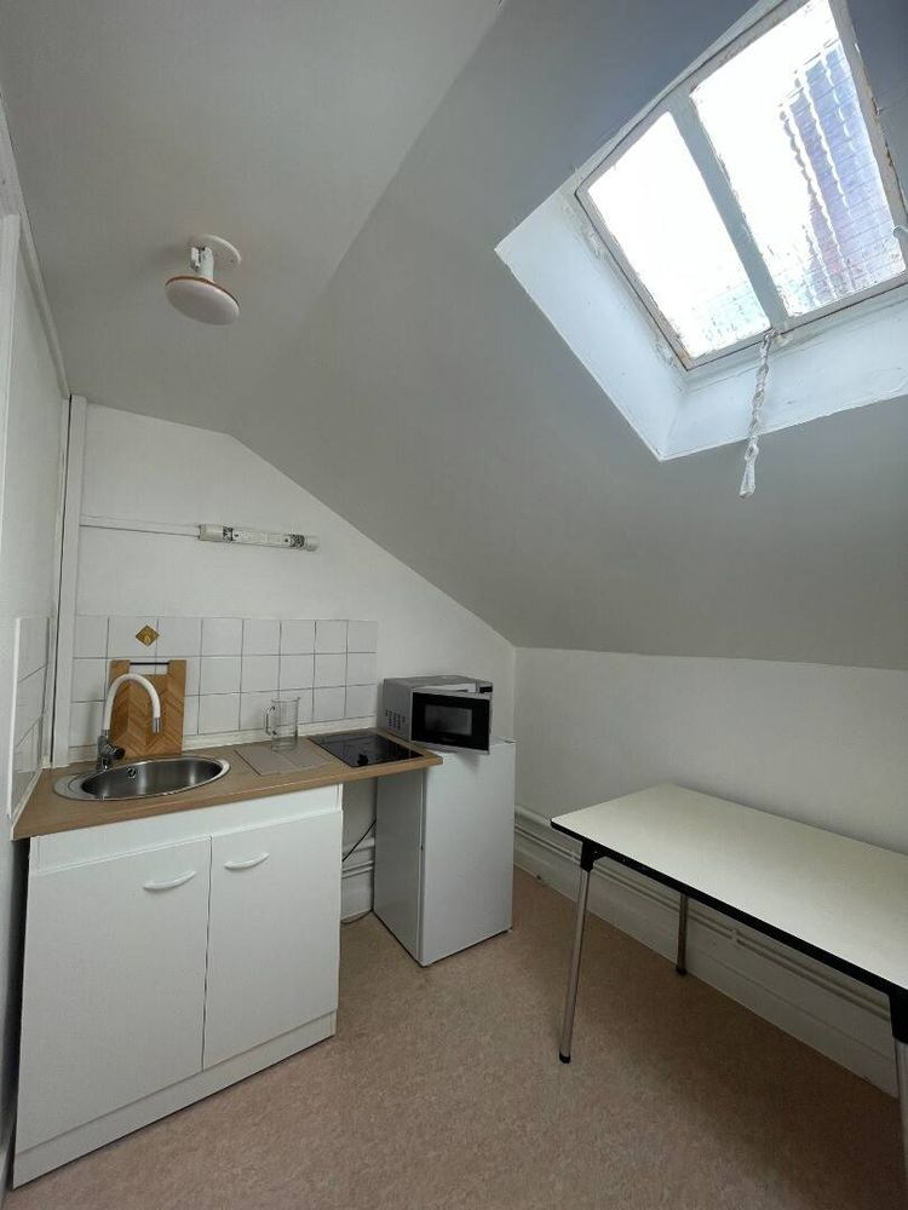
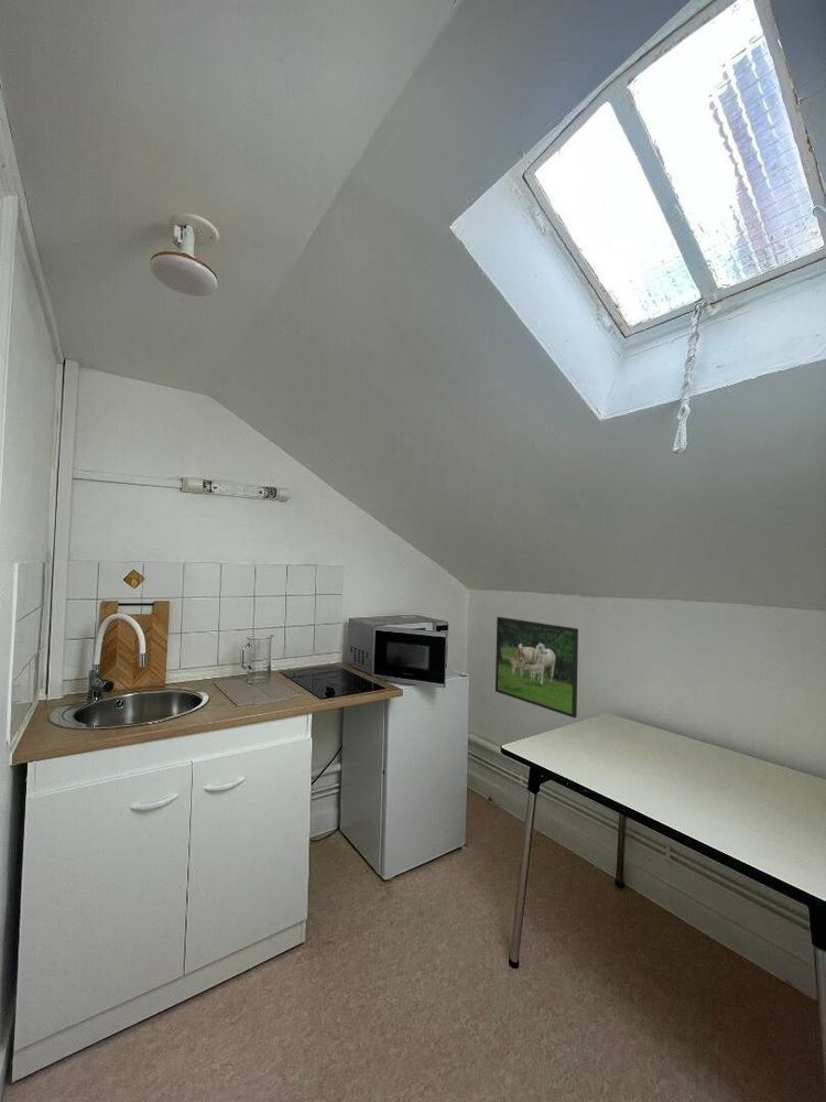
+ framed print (533, 662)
